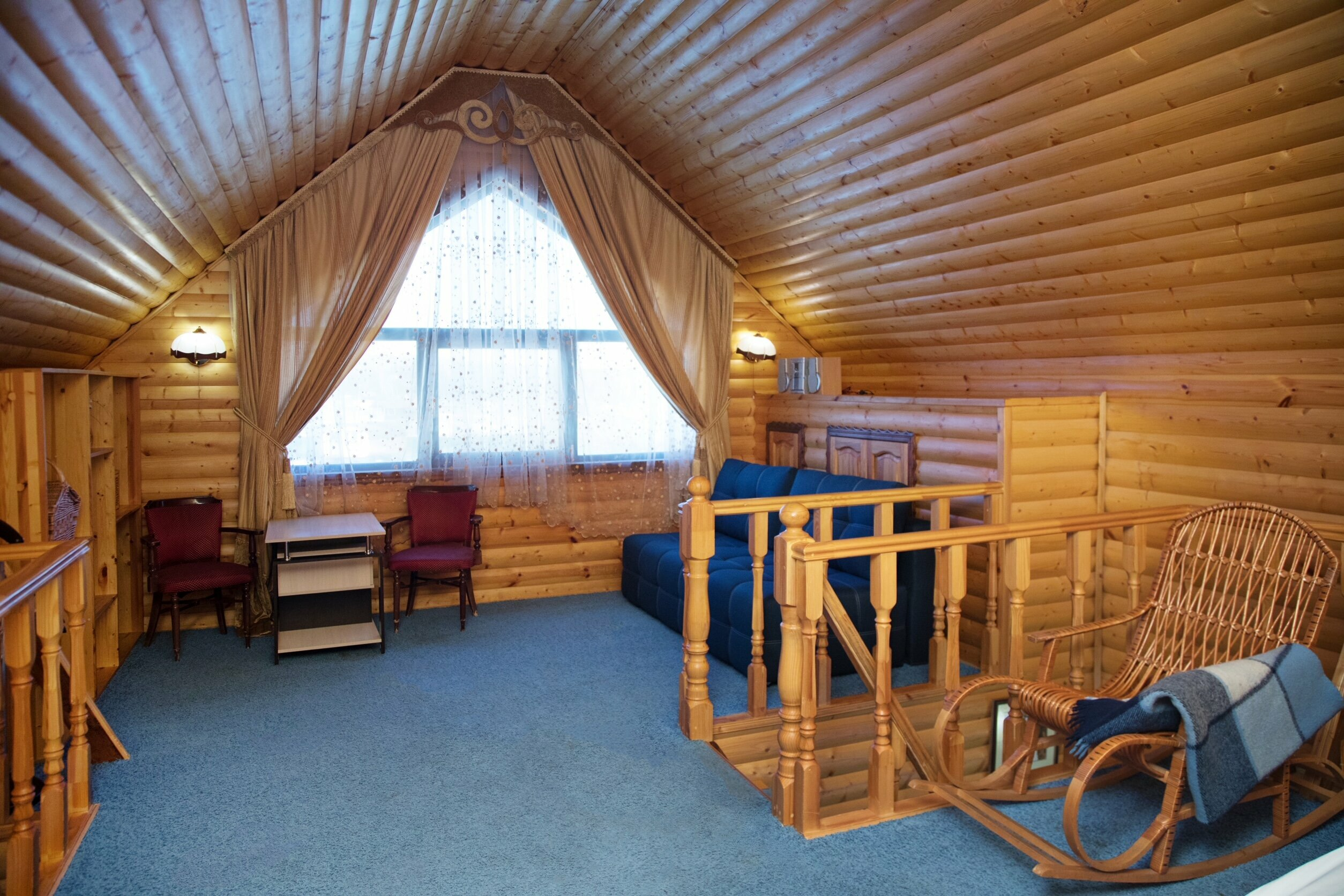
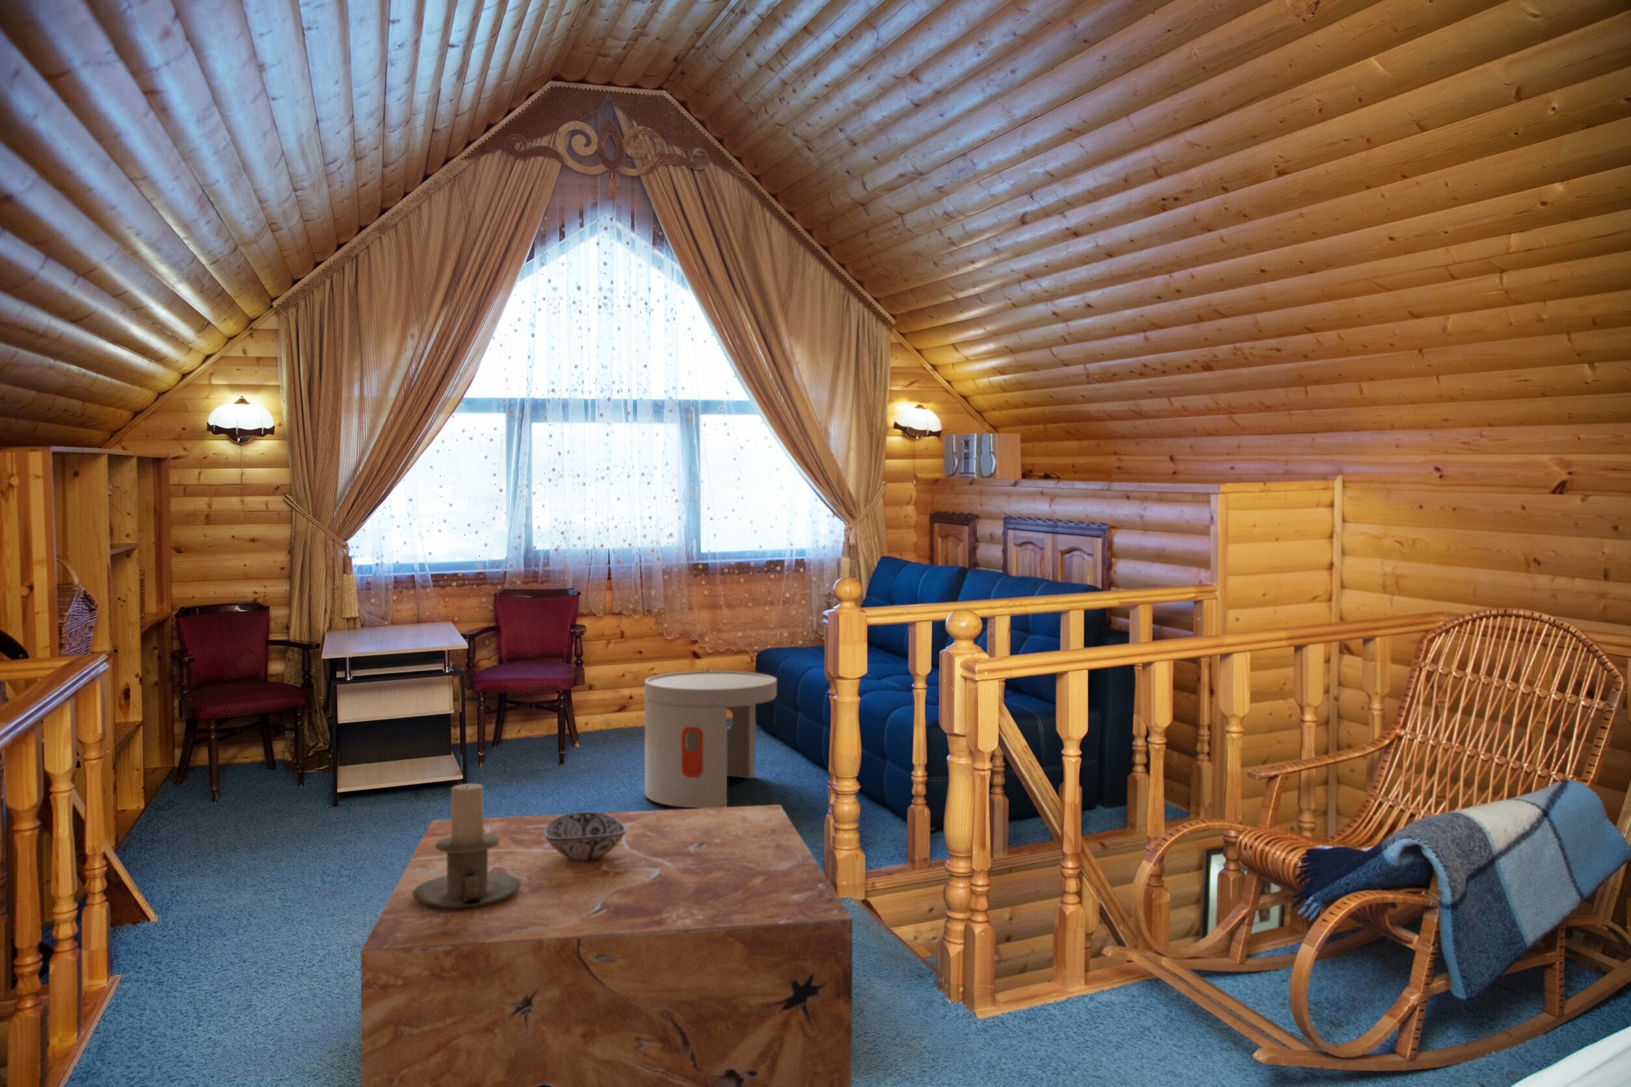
+ coffee table (613, 939)
+ decorative bowl (585, 838)
+ candle holder (467, 840)
+ side table (711, 735)
